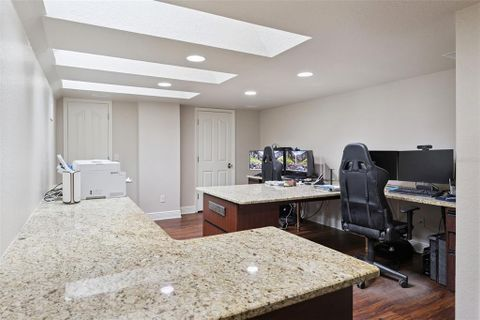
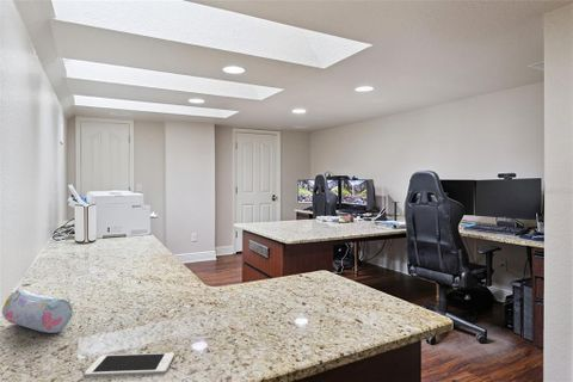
+ cell phone (131, 363)
+ pencil case (37, 309)
